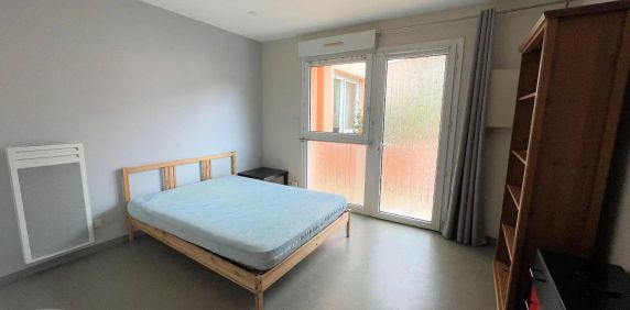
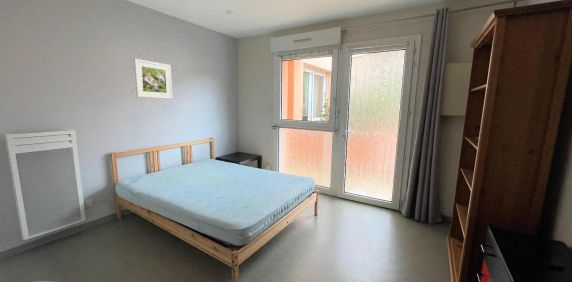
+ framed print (154, 80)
